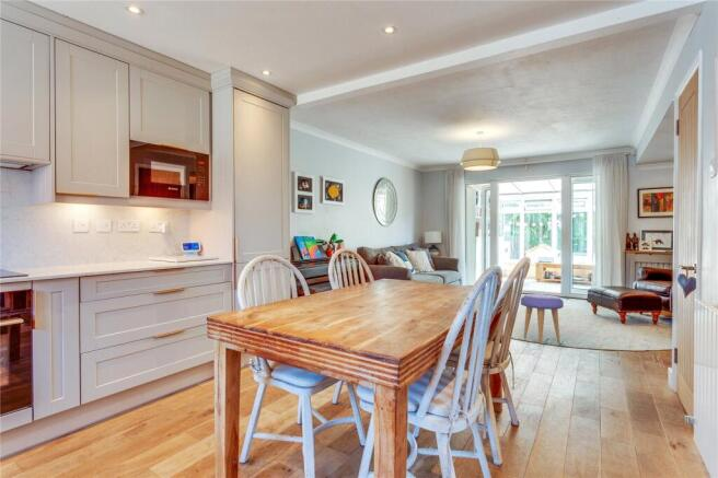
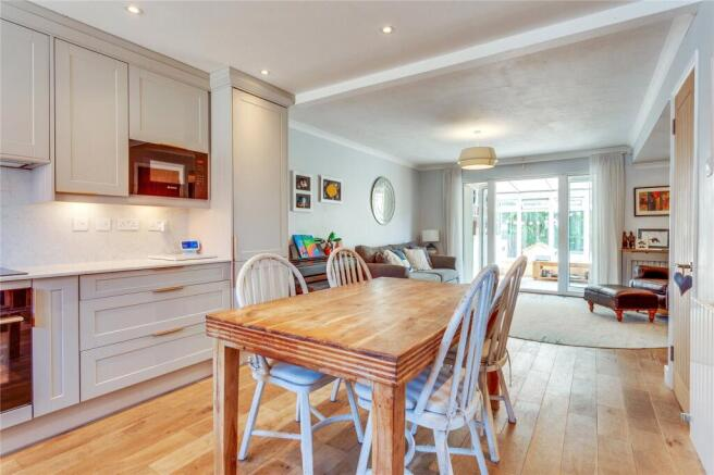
- stool (541, 317)
